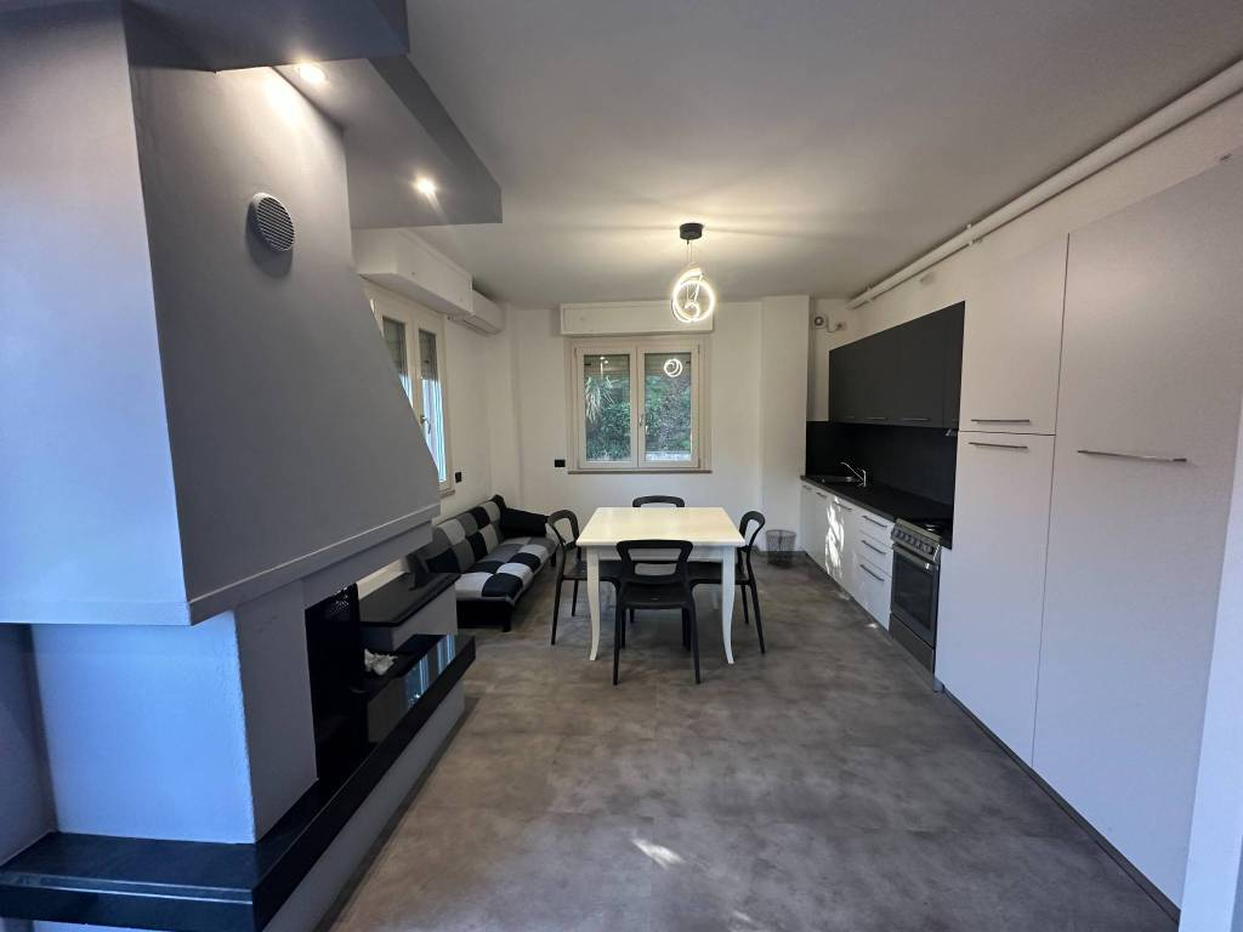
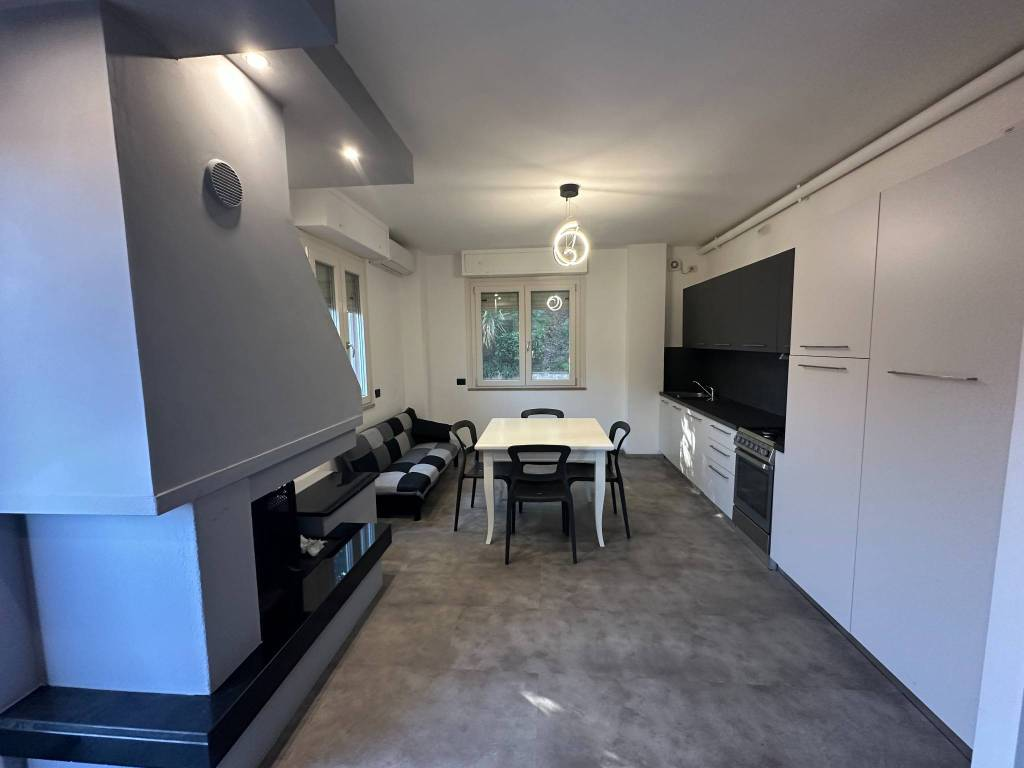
- waste bin (779, 549)
